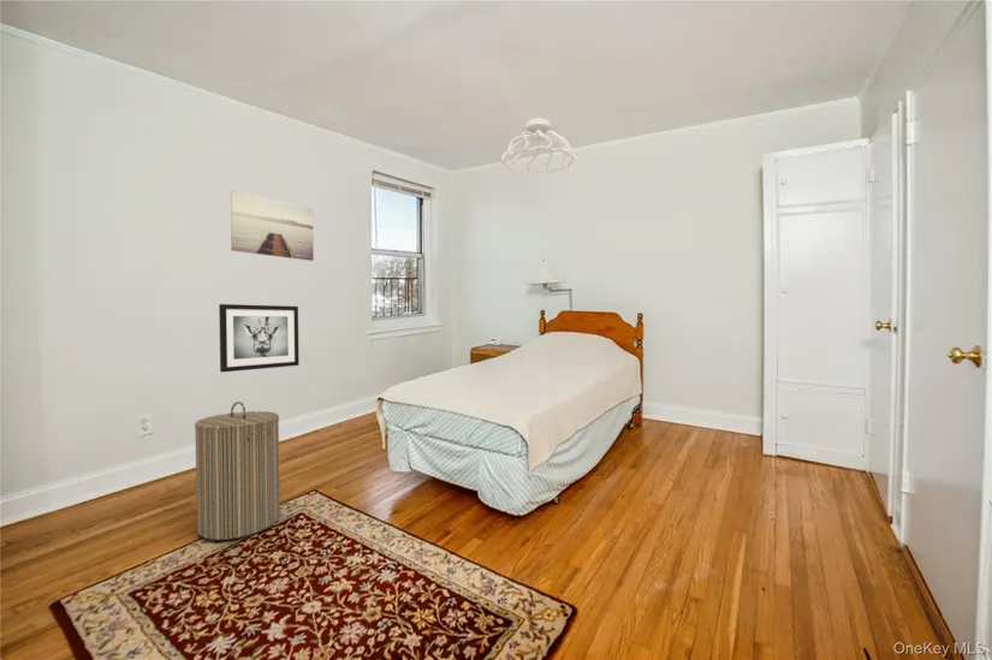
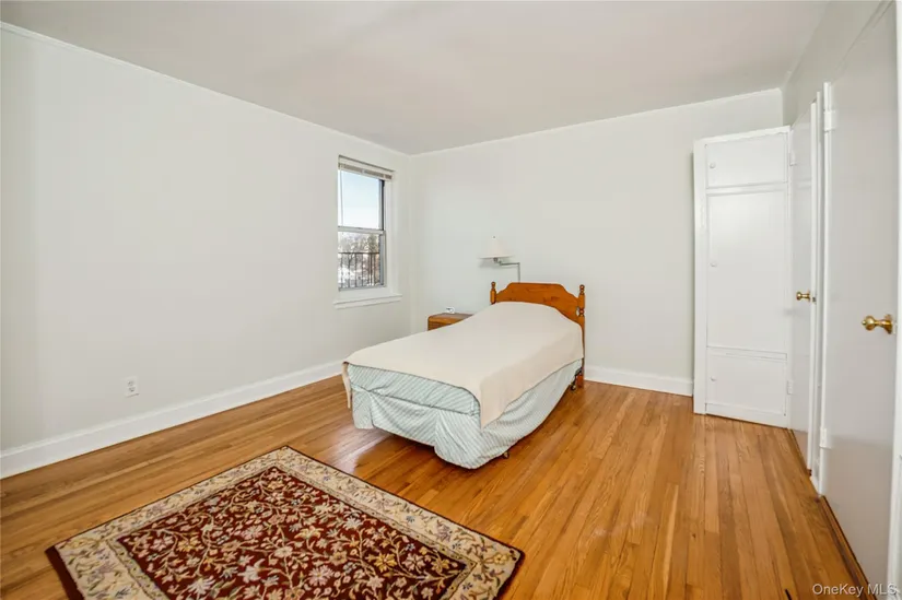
- ceiling light fixture (537, 143)
- wall art (261, 337)
- wall art (274, 227)
- laundry hamper (238, 462)
